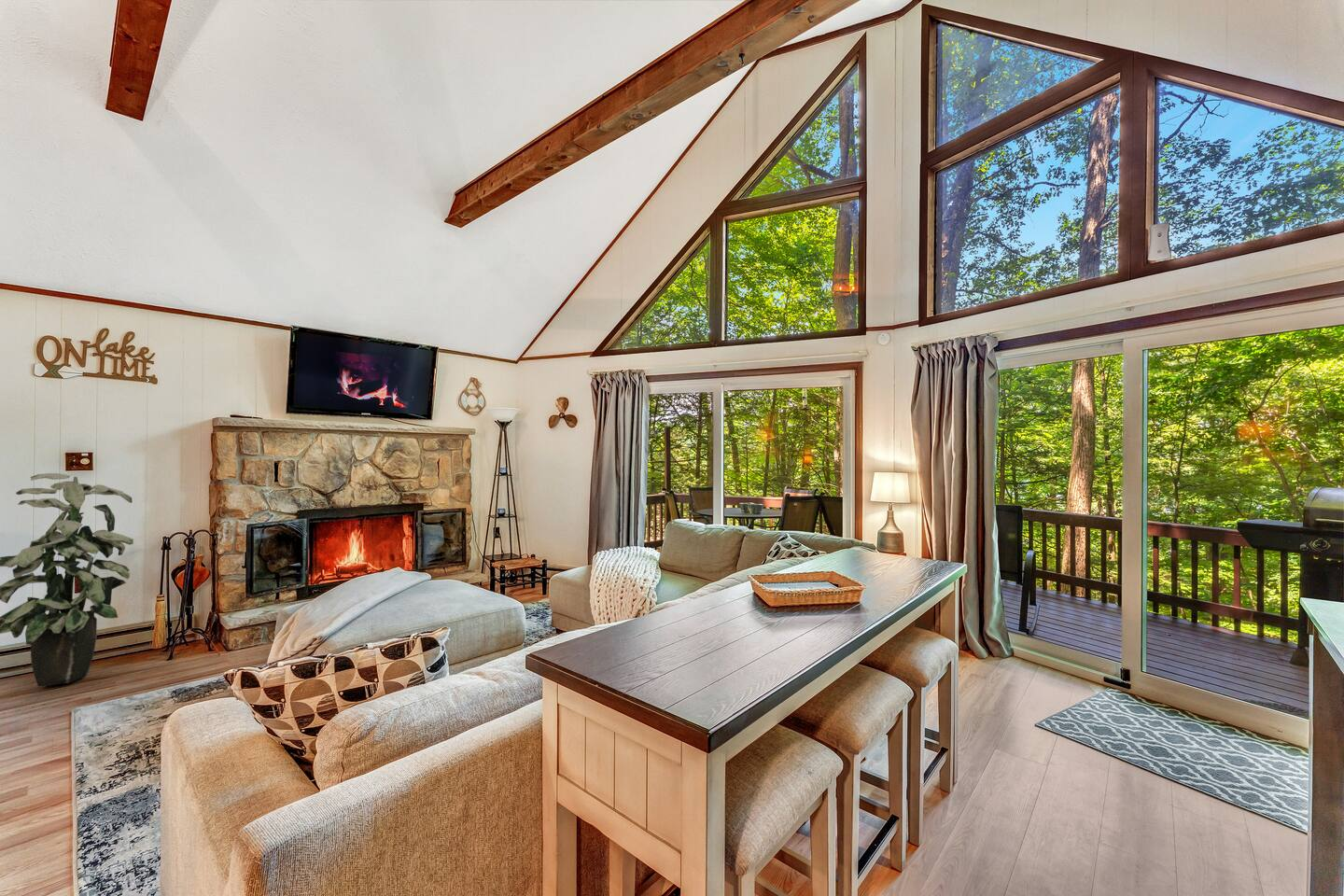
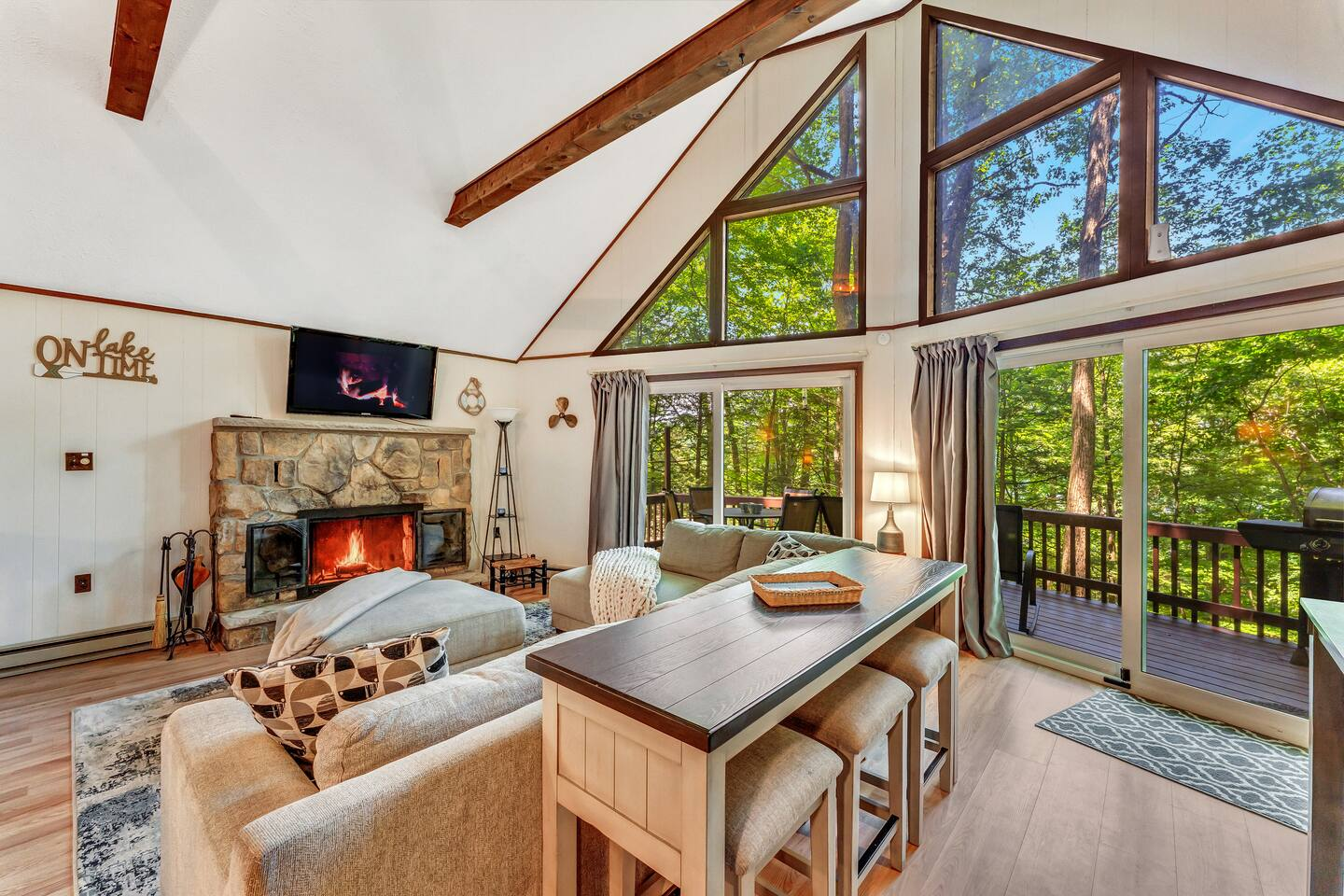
- indoor plant (62, 576)
